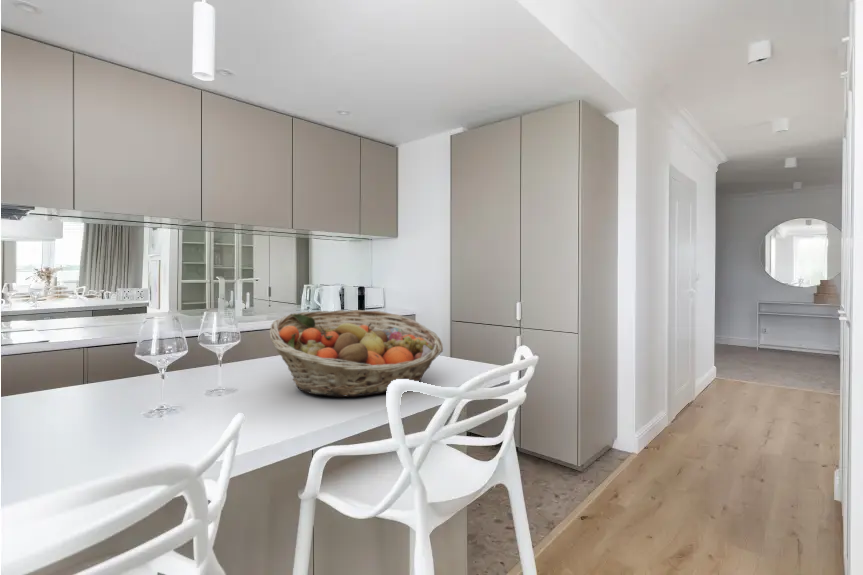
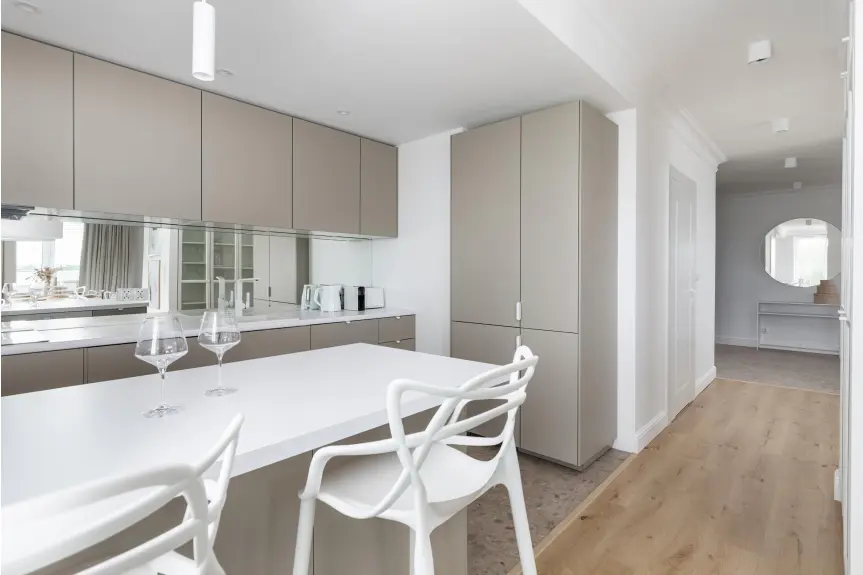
- fruit basket (358, 348)
